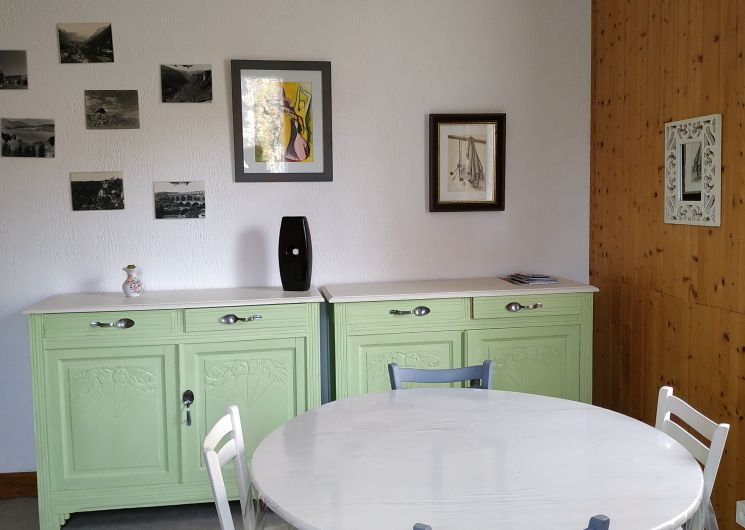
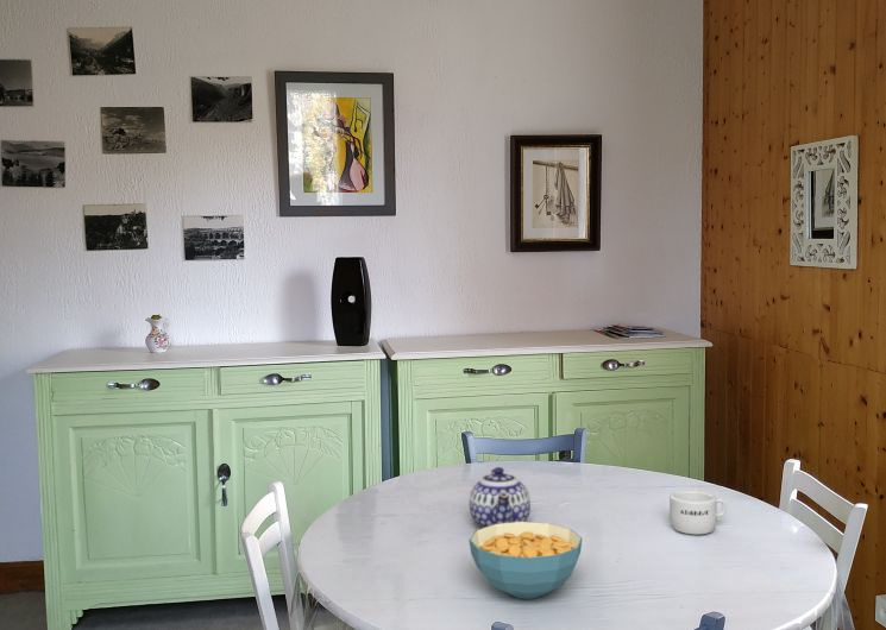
+ mug (698, 511)
+ teapot (499, 496)
+ cereal bowl (526, 565)
